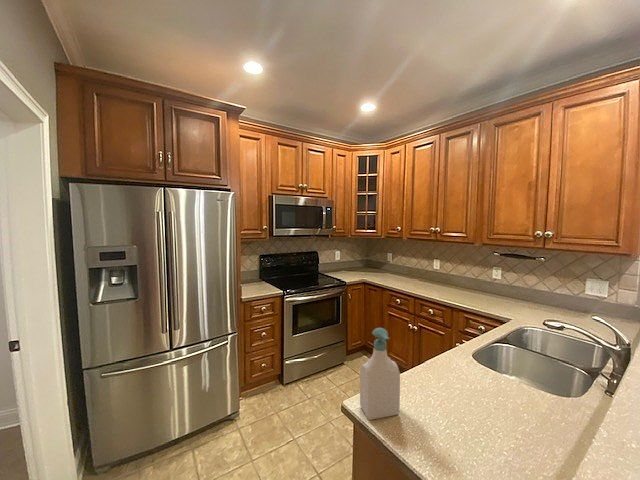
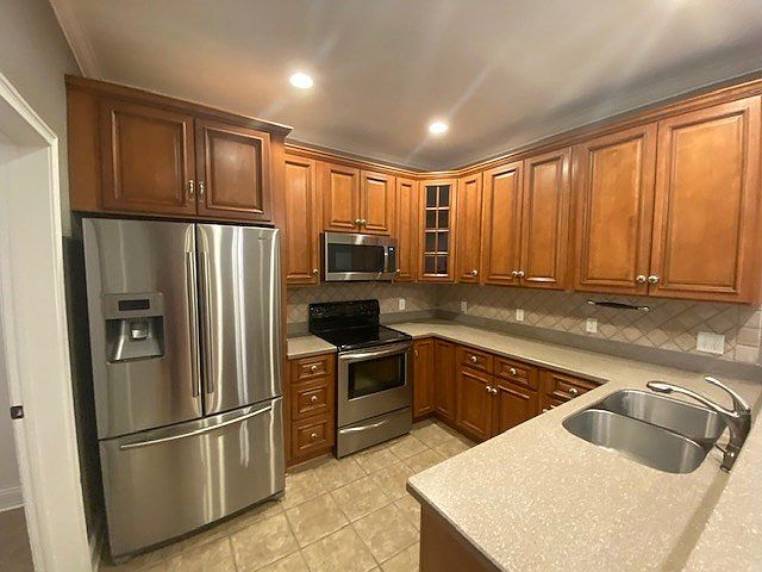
- soap bottle (381, 371)
